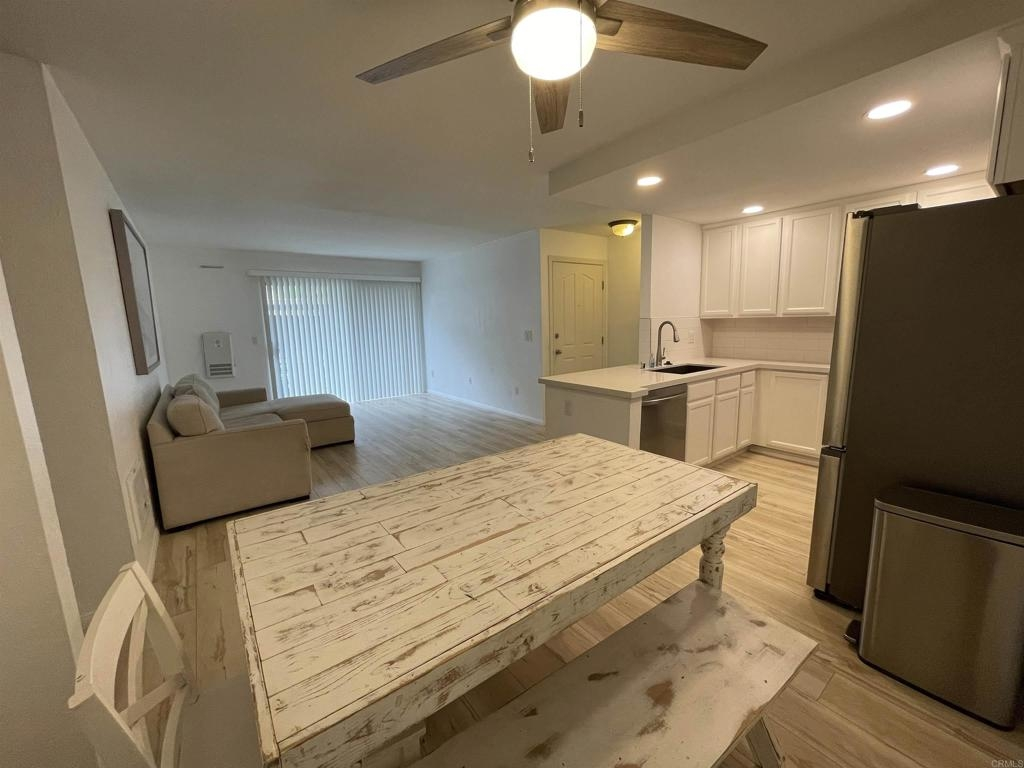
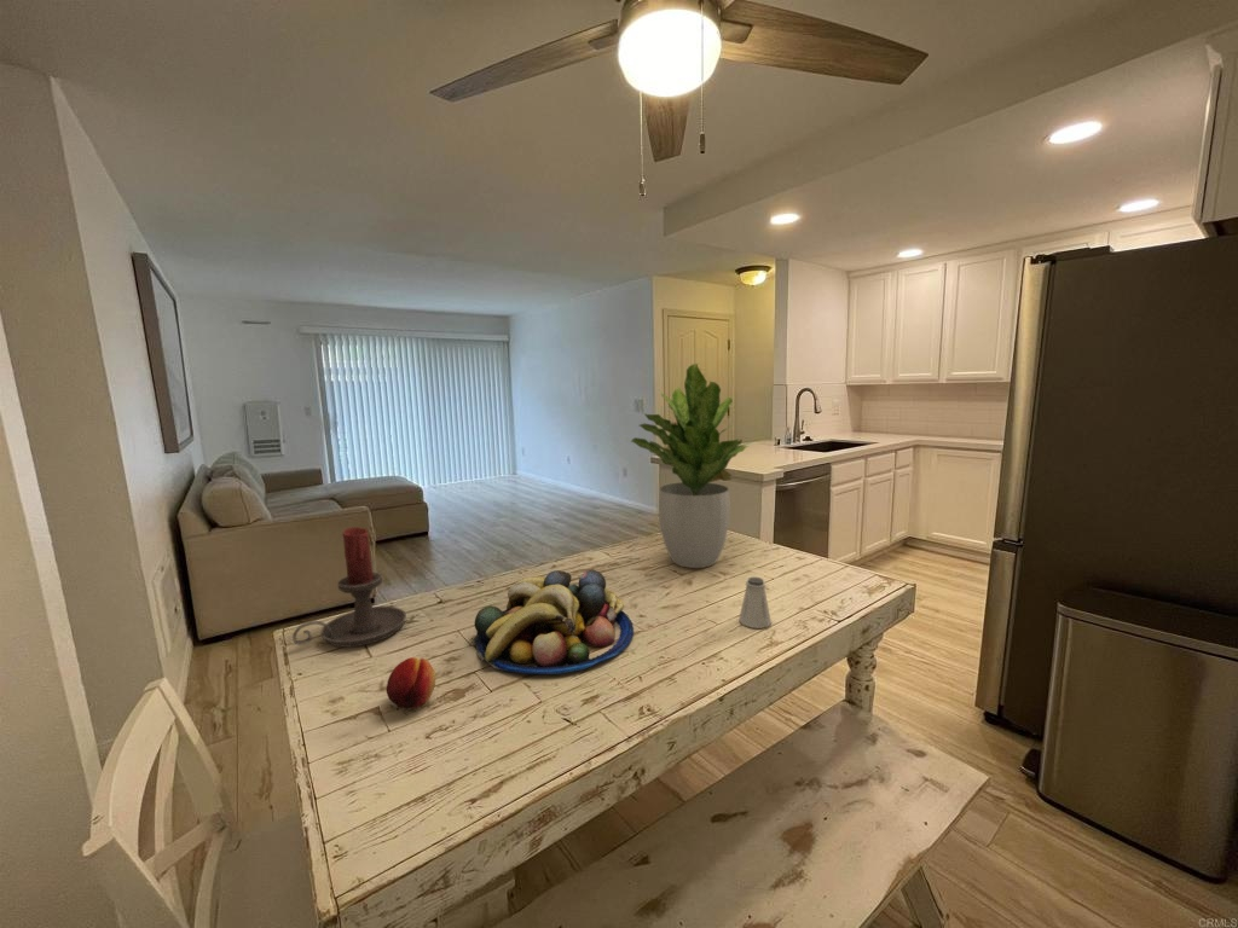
+ fruit (411, 682)
+ saltshaker (754, 599)
+ fruit bowl (555, 607)
+ candle holder (347, 584)
+ potted plant (693, 464)
